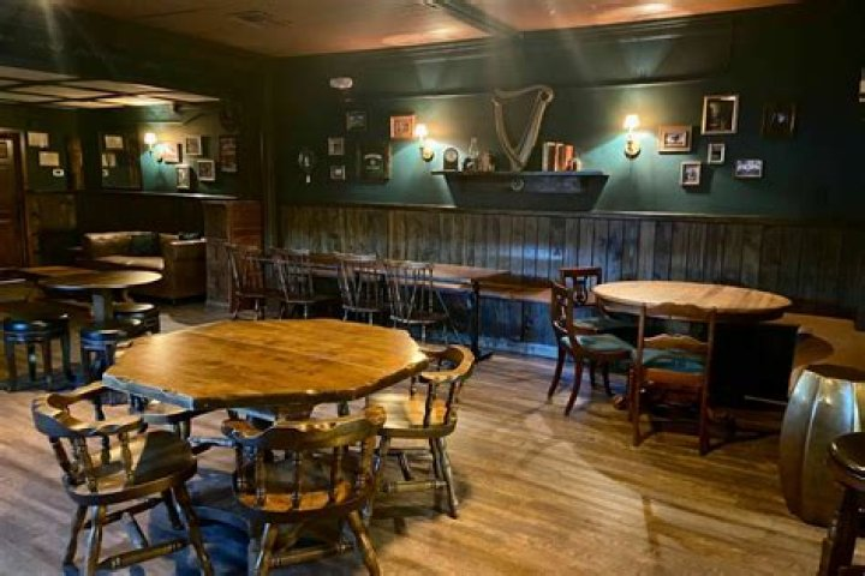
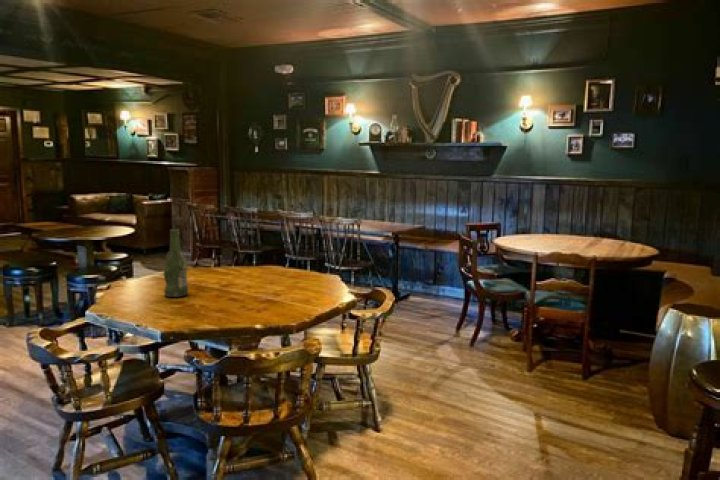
+ beer bottle (175, 262)
